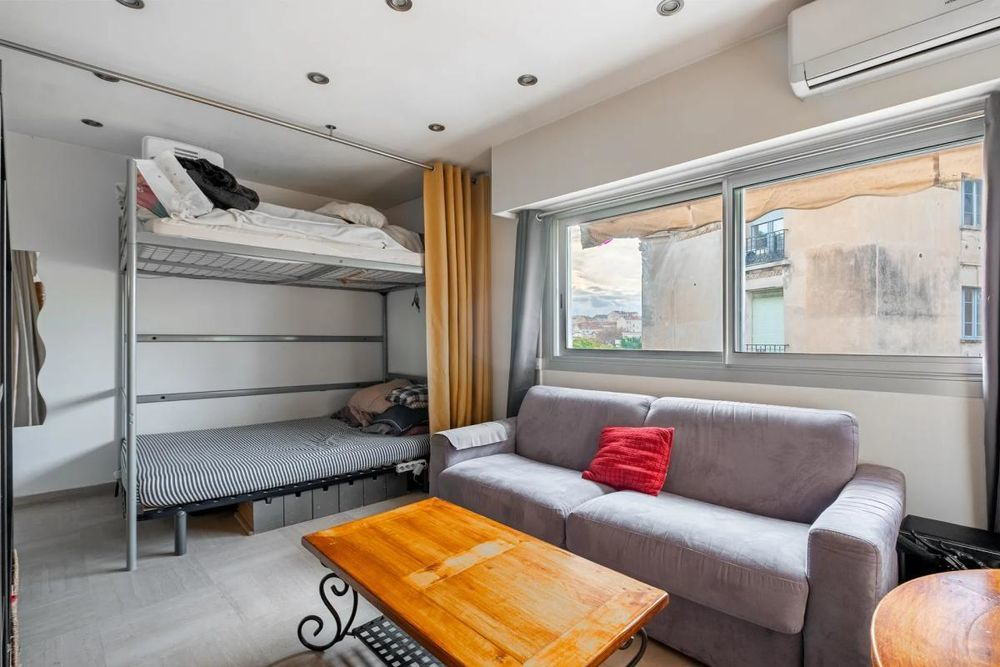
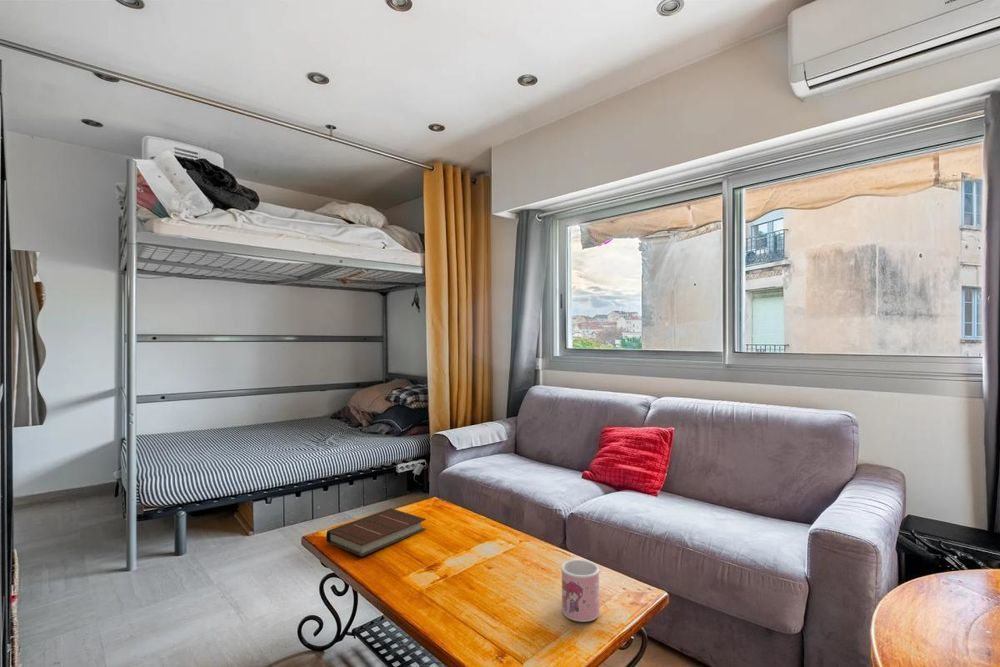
+ book (377, 530)
+ mug (579, 586)
